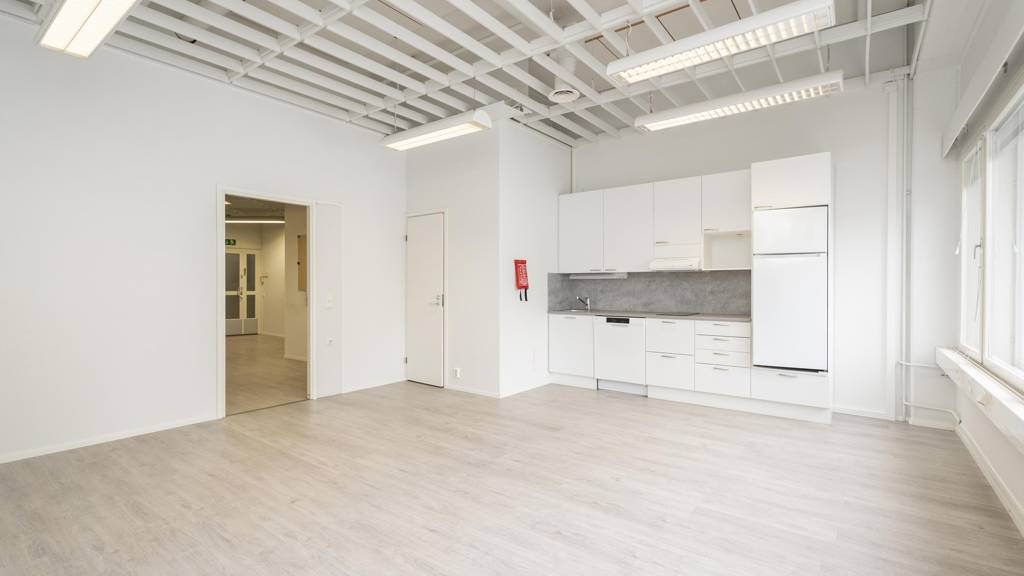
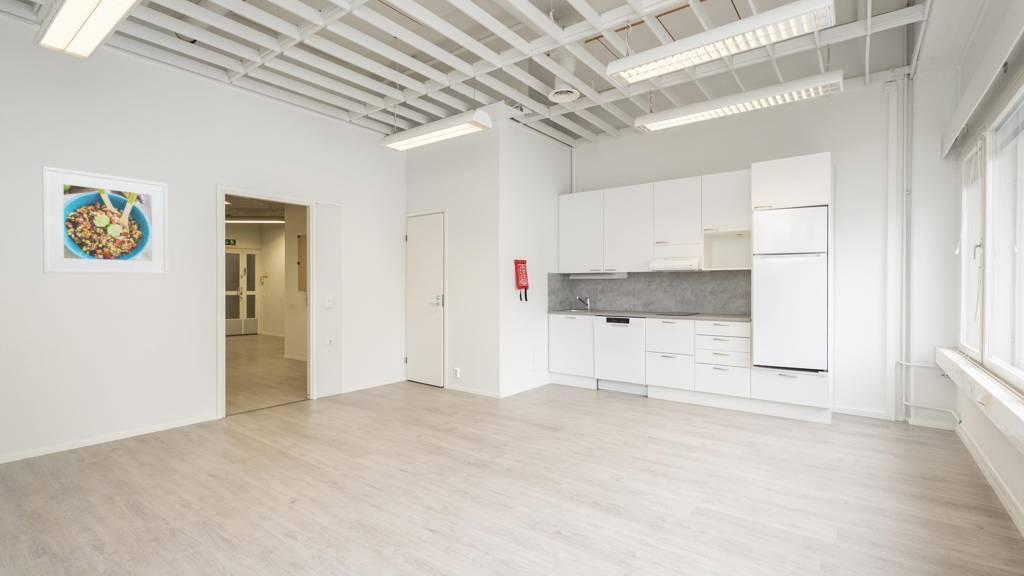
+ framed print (110, 224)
